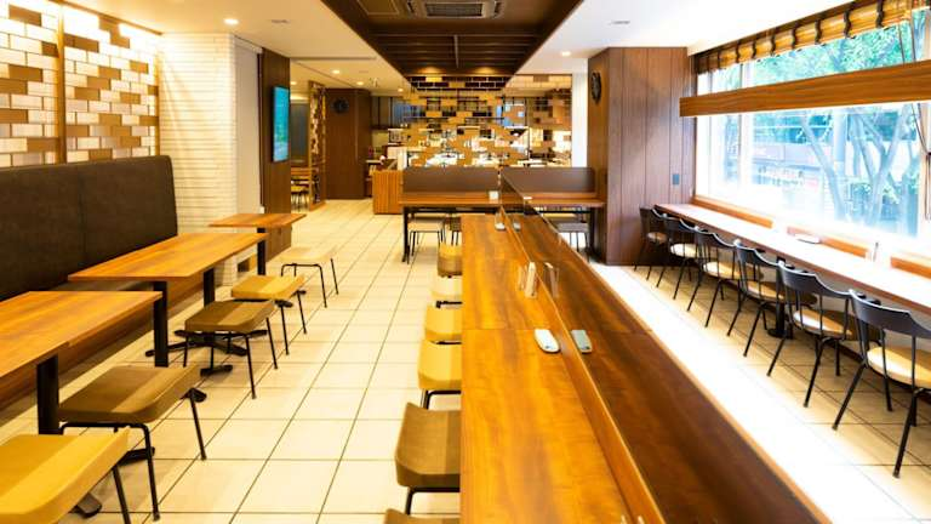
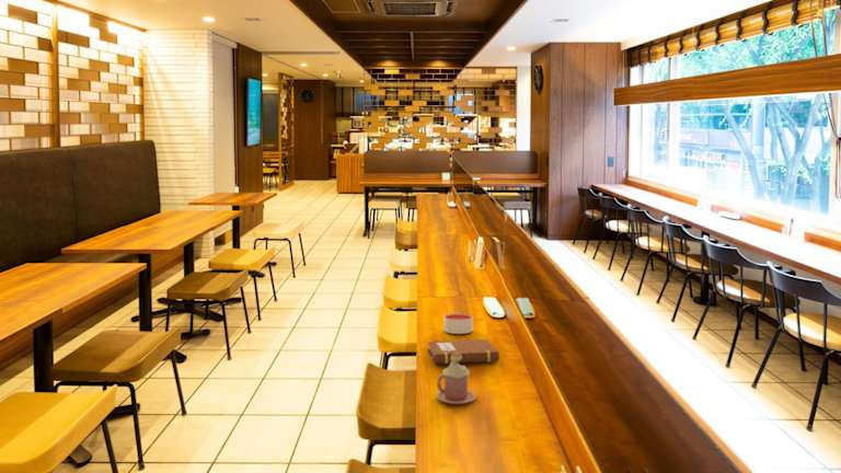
+ notebook (460, 350)
+ mug (456, 376)
+ candle (458, 323)
